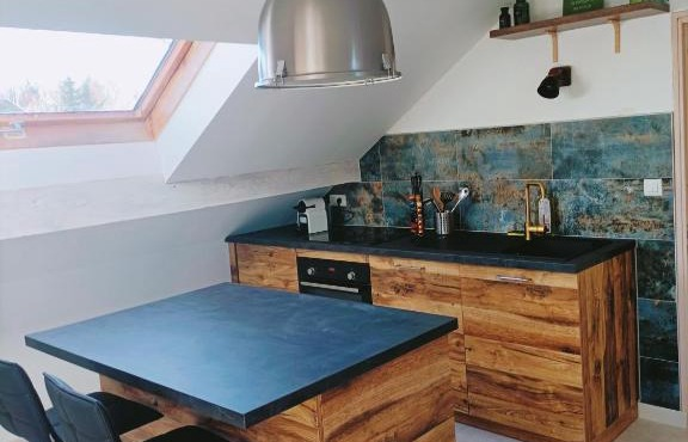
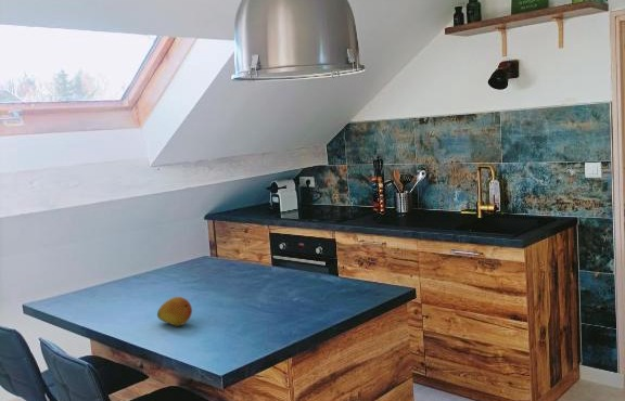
+ fruit (175, 310)
